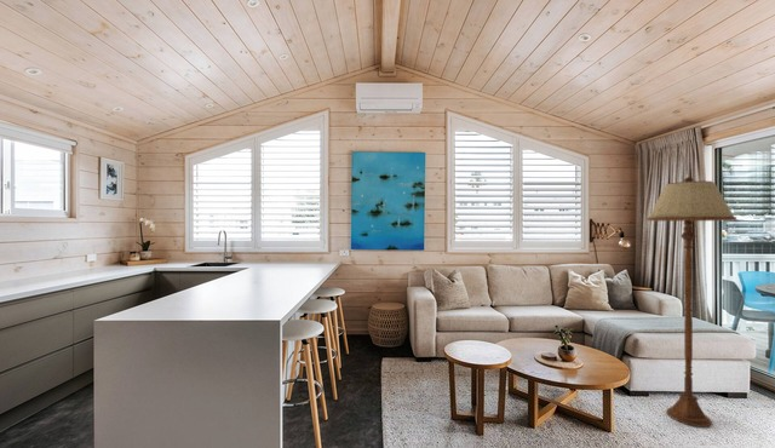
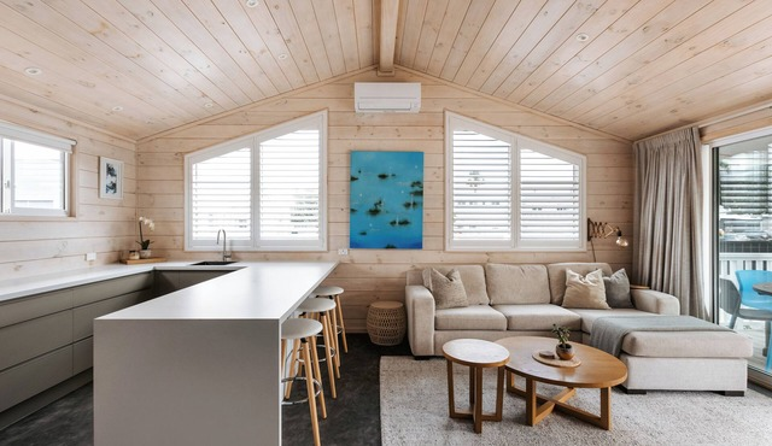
- floor lamp (689, 297)
